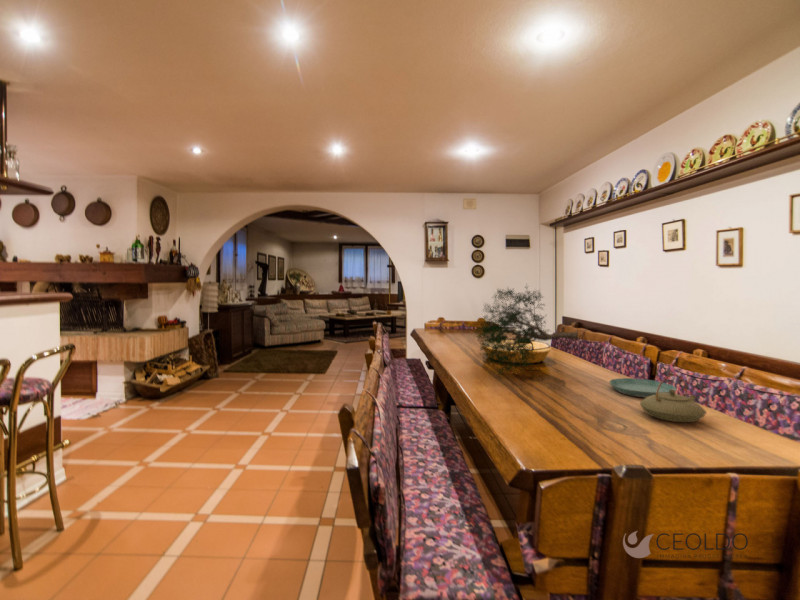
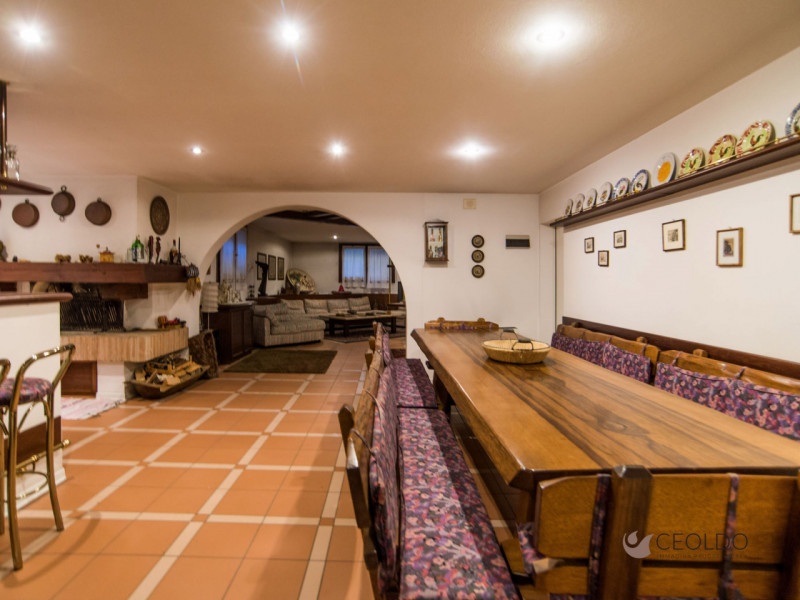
- teapot (674, 395)
- saucer (641, 388)
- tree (522, 329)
